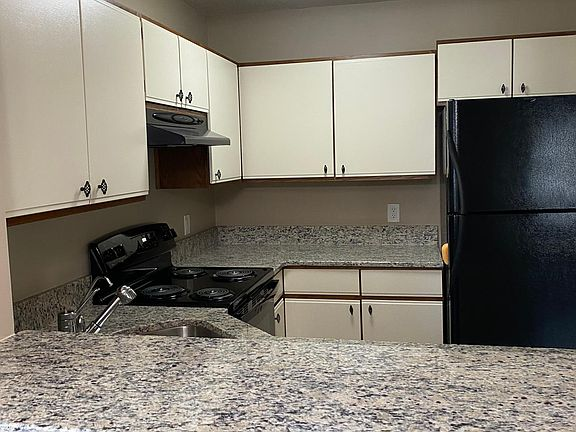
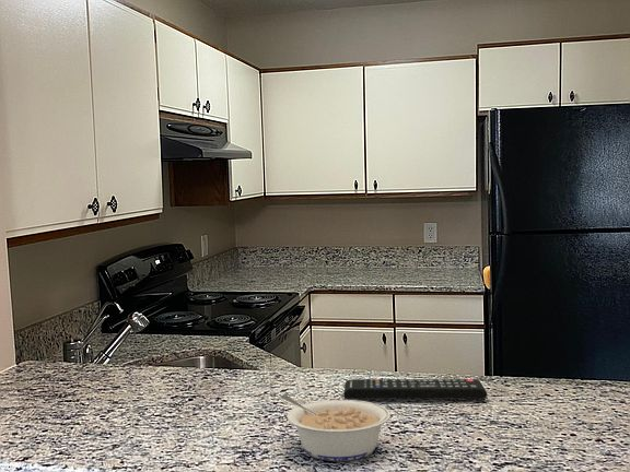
+ legume (335, 427)
+ remote control (413, 389)
